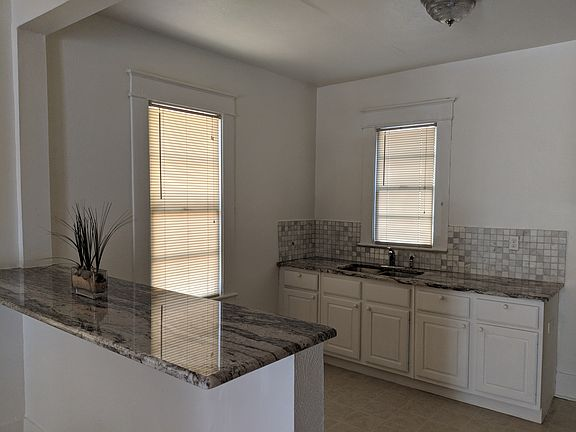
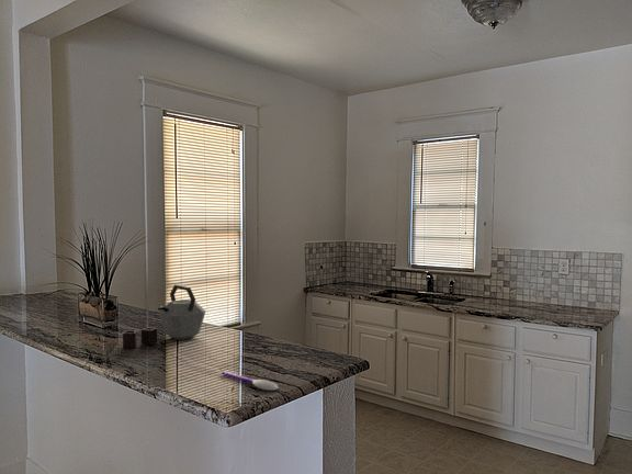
+ spoon (248, 379)
+ kettle (162, 314)
